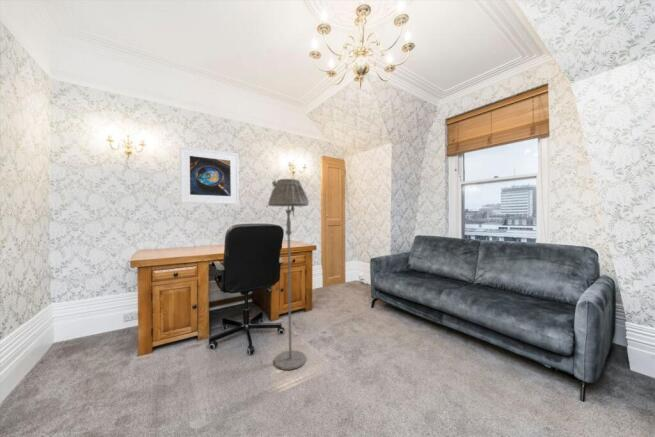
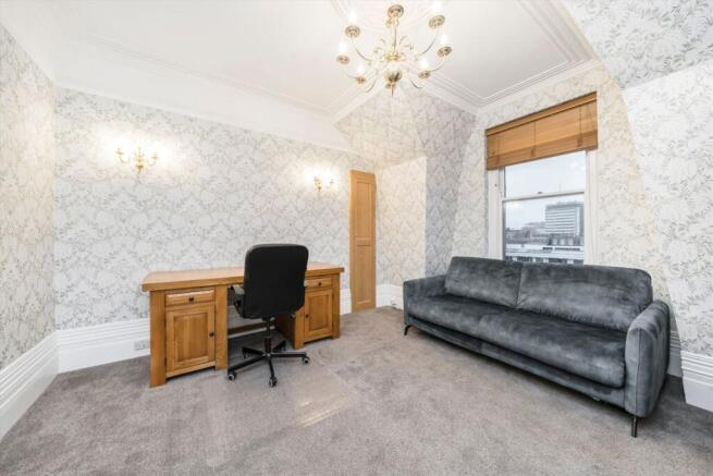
- floor lamp (289, 270)
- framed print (211, 176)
